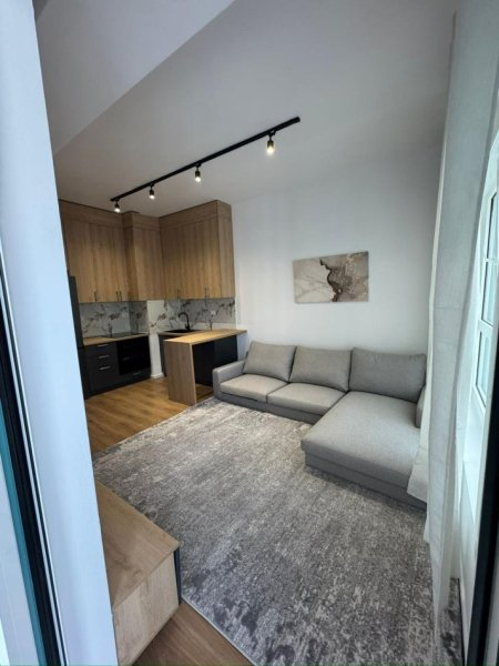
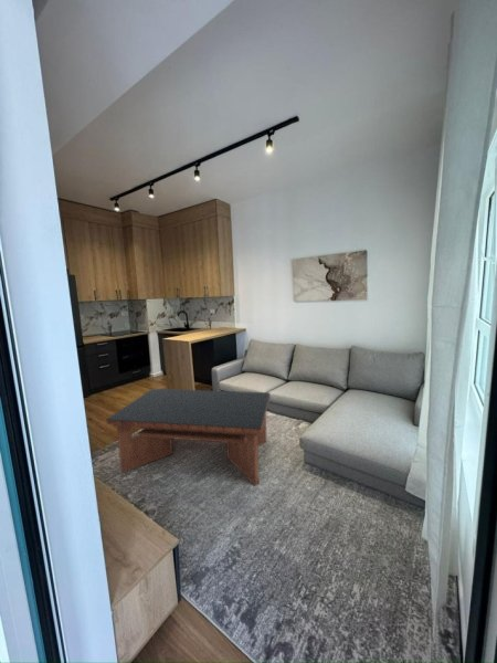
+ coffee table (198, 430)
